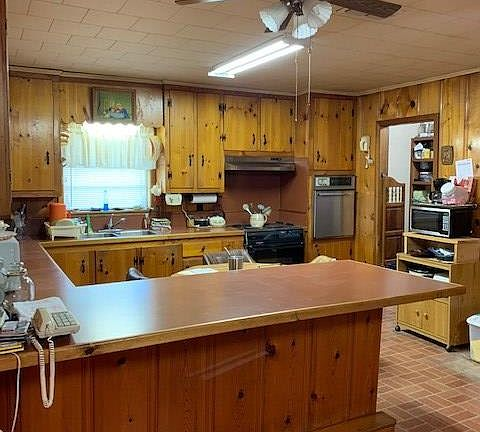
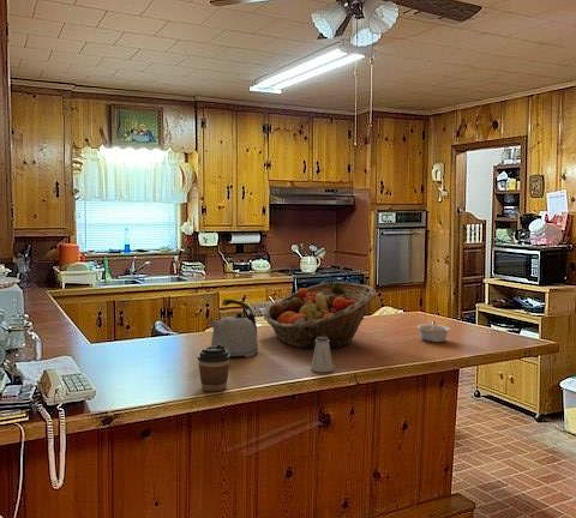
+ coffee cup (214, 366)
+ legume (432, 332)
+ saltshaker (322, 353)
+ kettle (233, 325)
+ fruit basket (318, 312)
